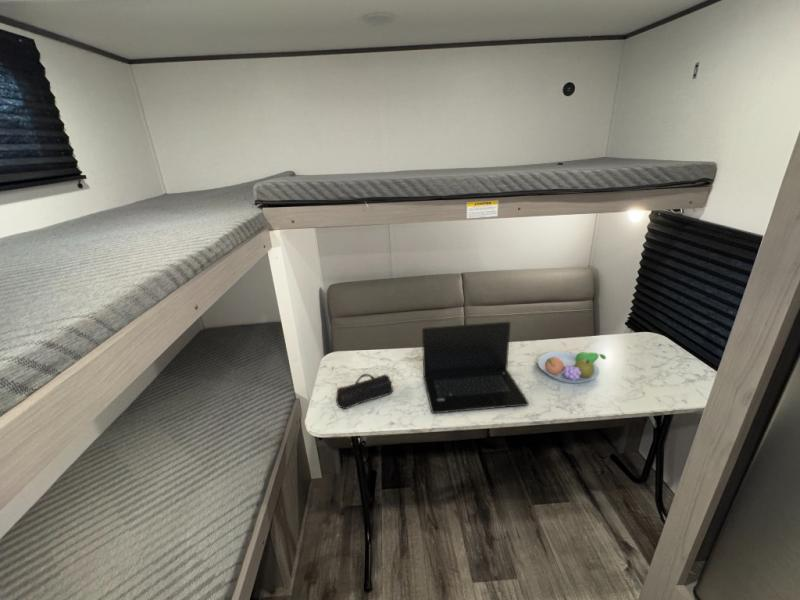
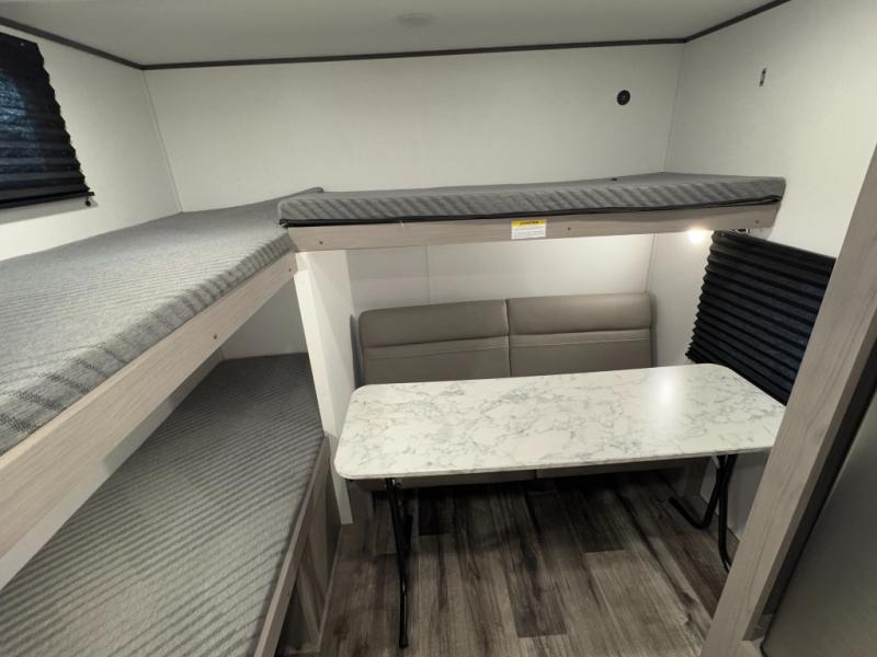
- fruit bowl (571, 361)
- laptop (473, 365)
- pencil case (364, 386)
